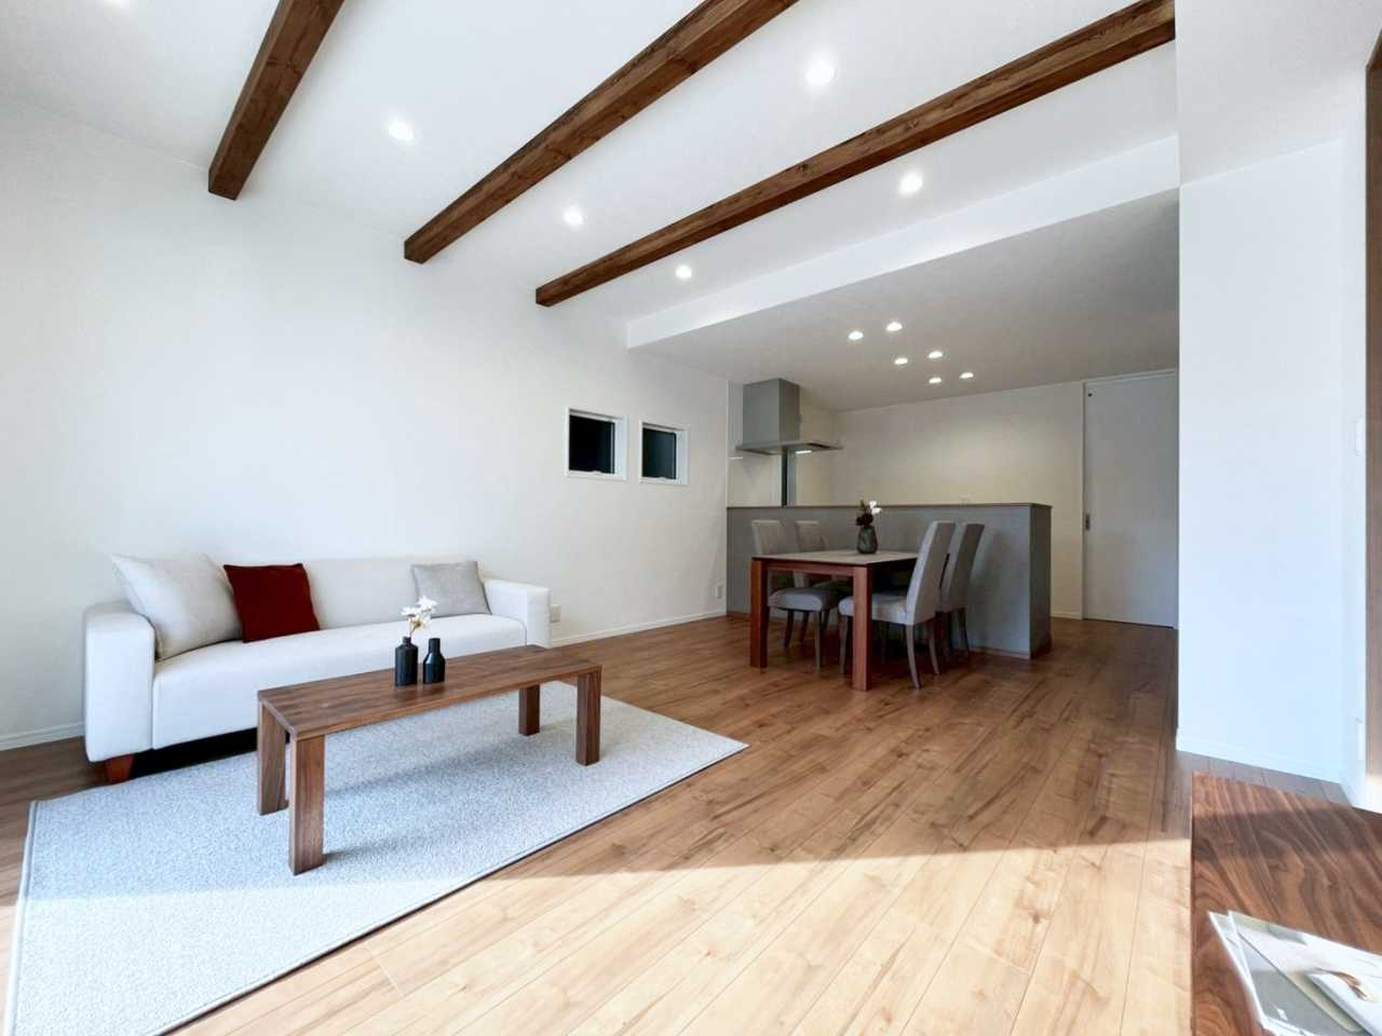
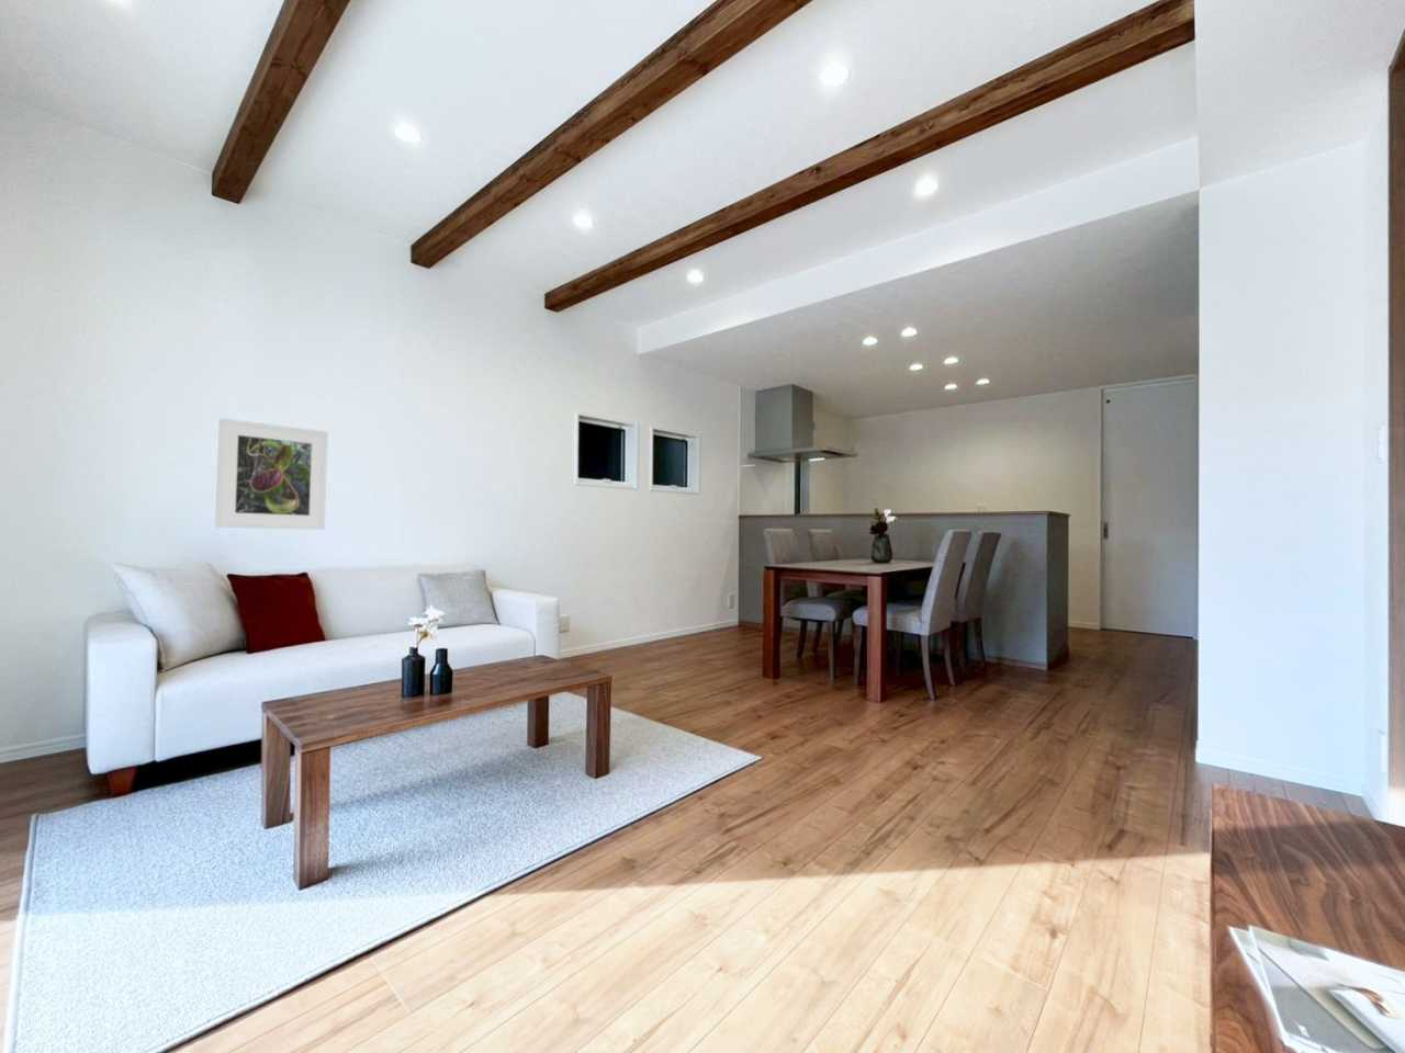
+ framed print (274, 476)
